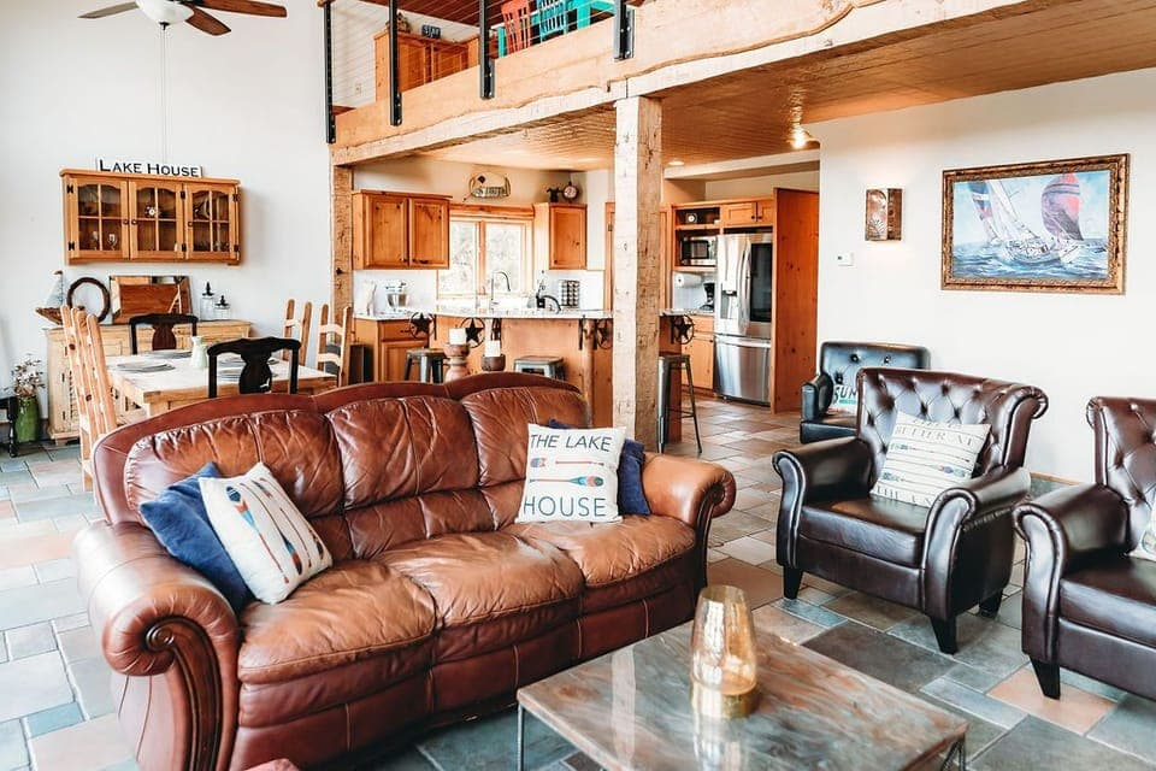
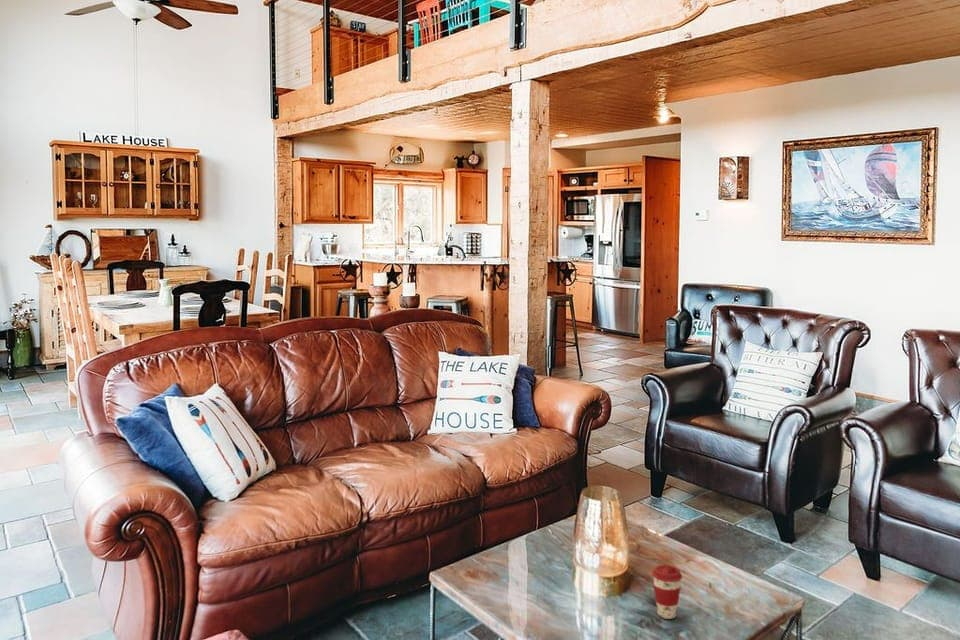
+ coffee cup (666, 592)
